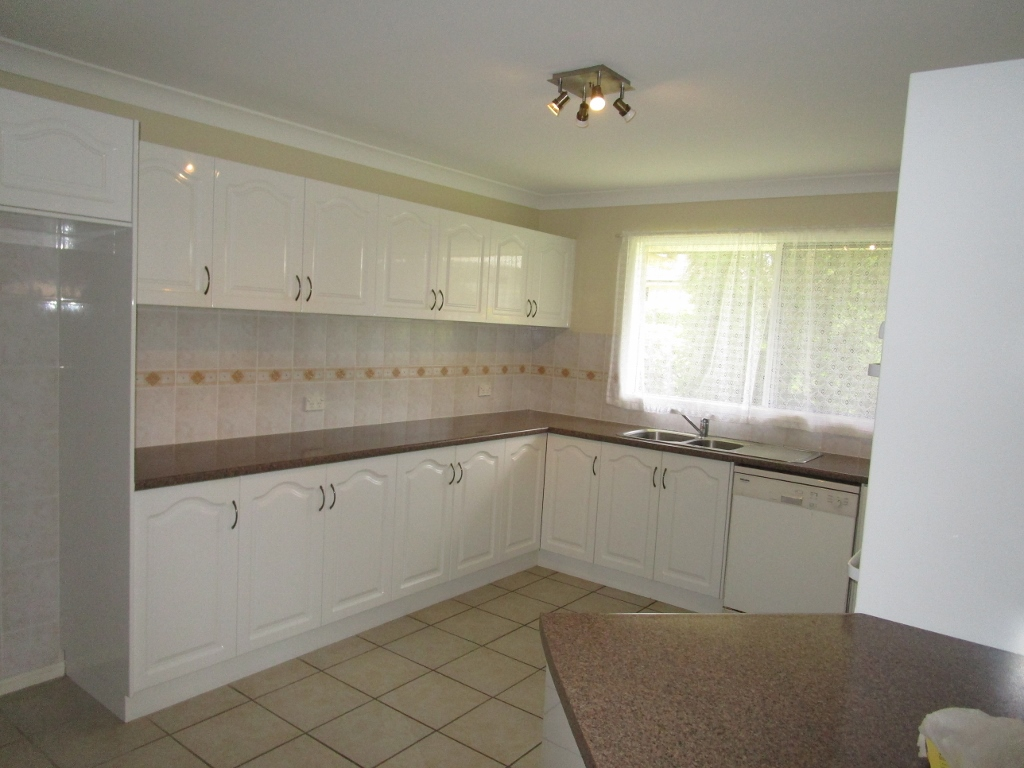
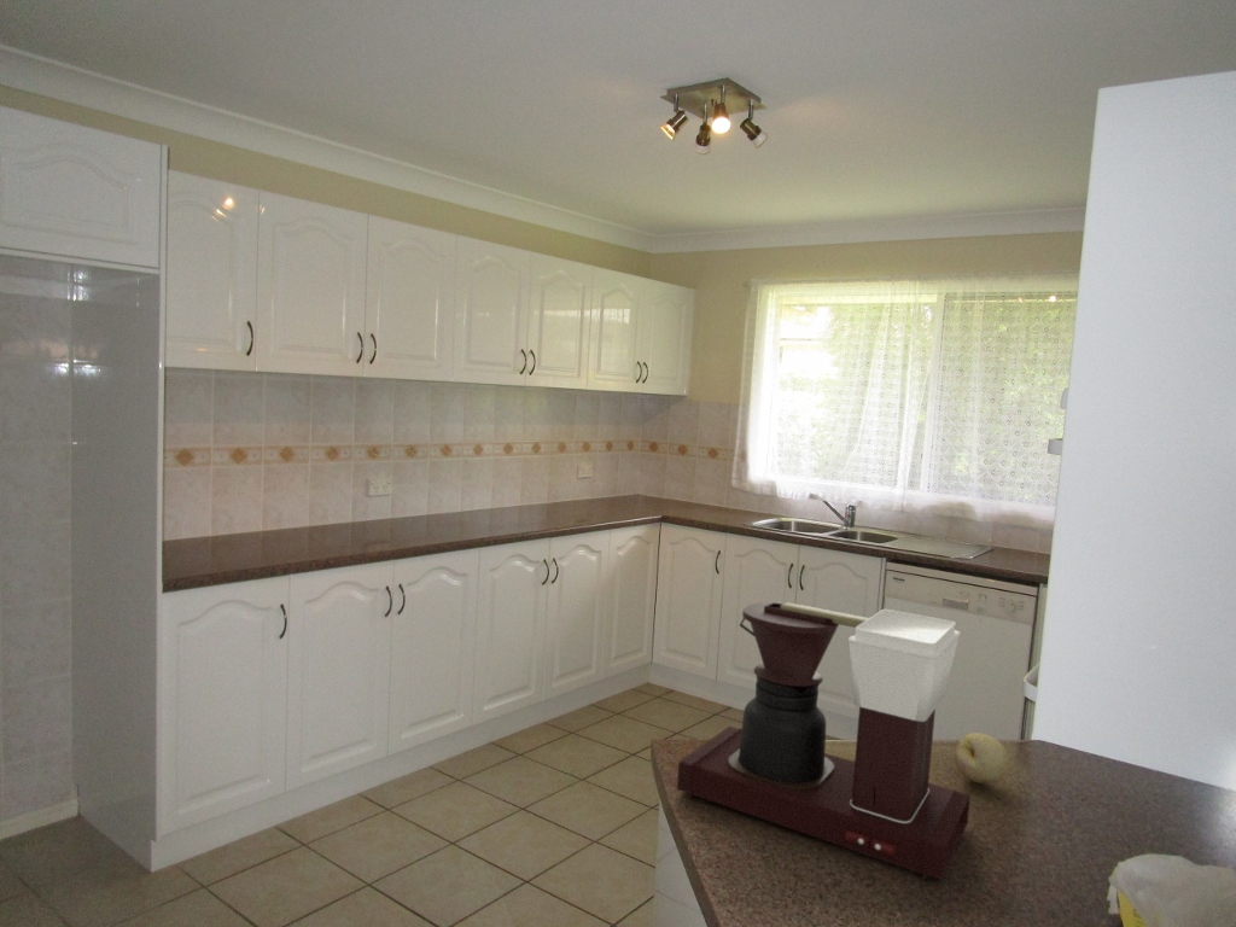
+ coffee maker (823, 715)
+ fruit (981, 758)
